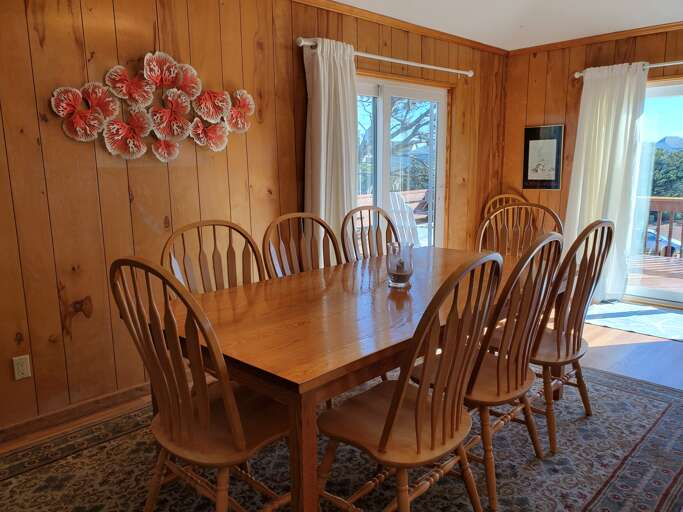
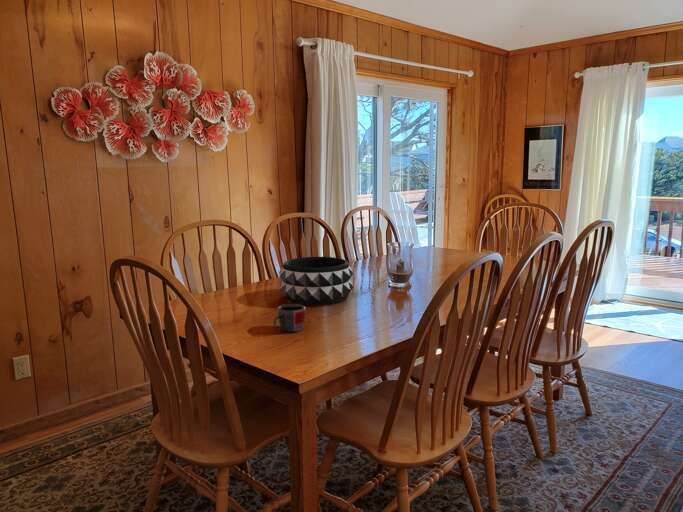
+ decorative bowl (316, 279)
+ mug (288, 319)
